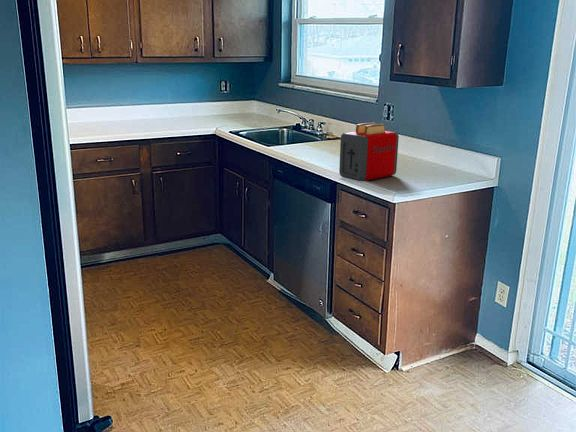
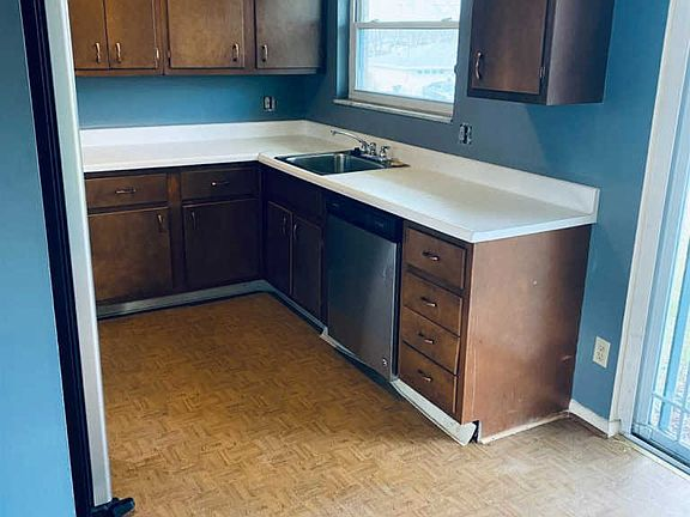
- toaster (368, 150)
